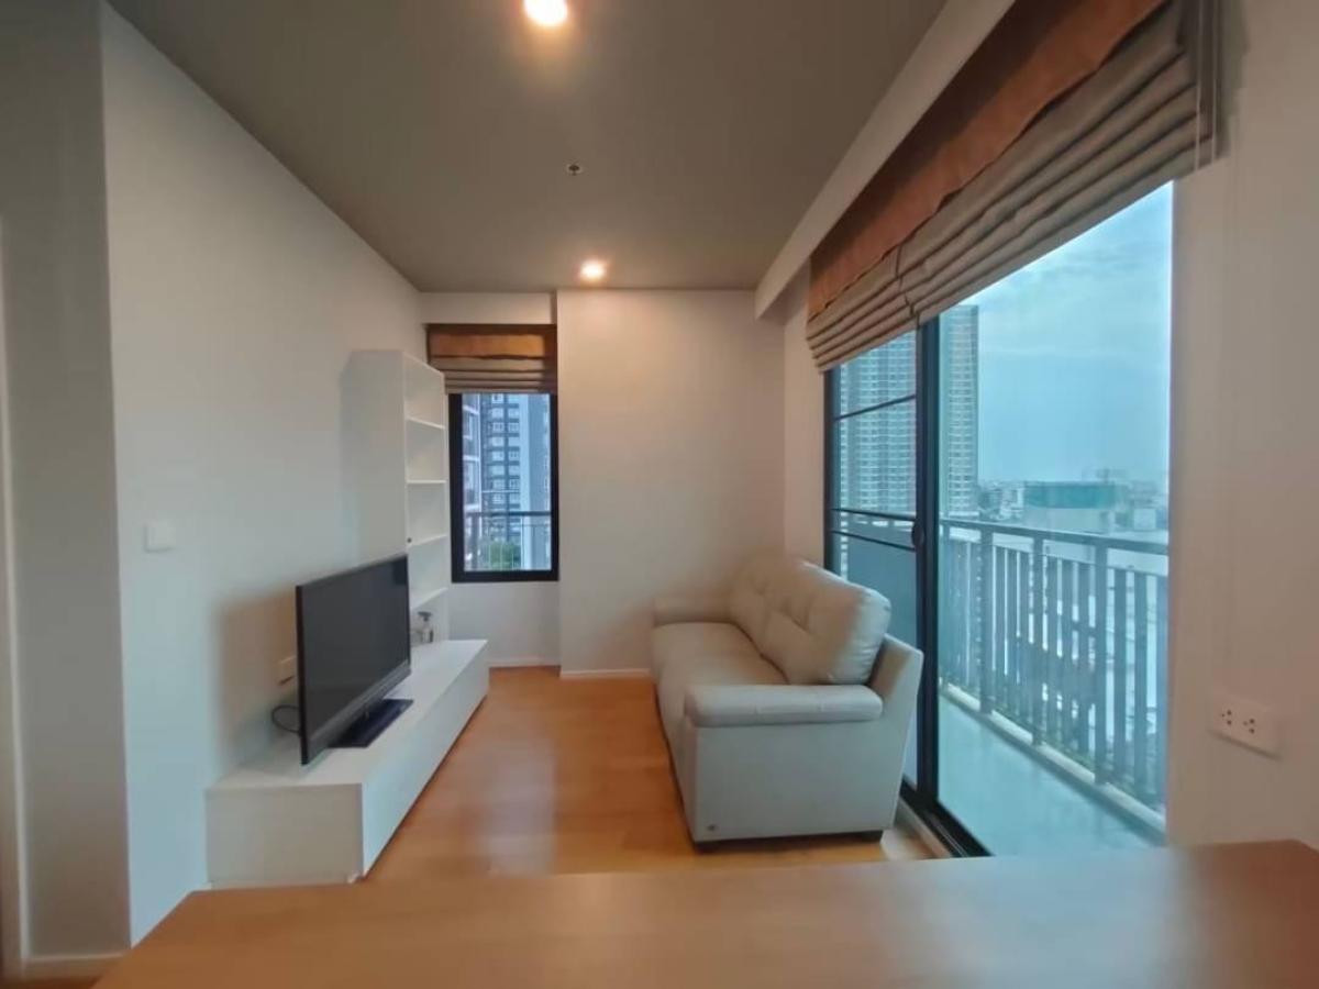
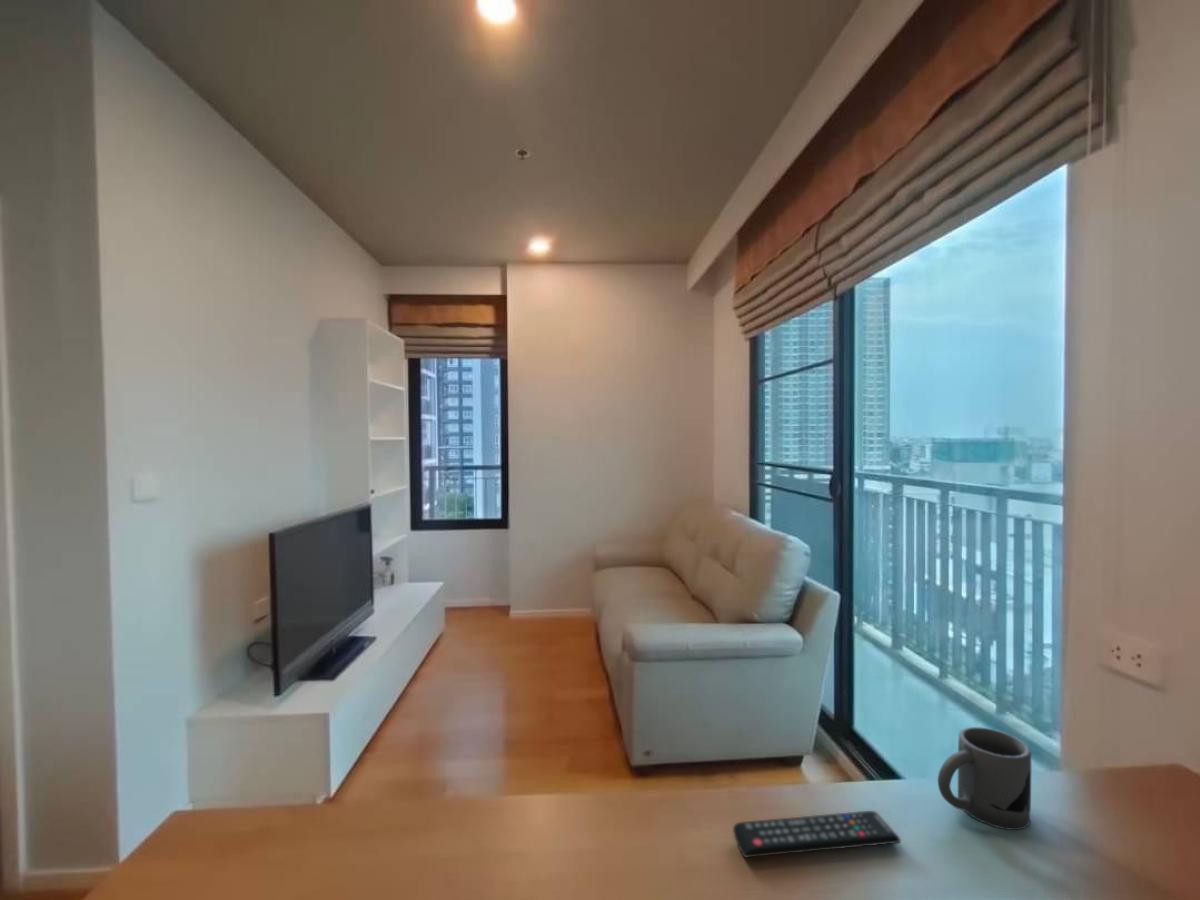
+ remote control (815, 835)
+ mug (983, 776)
